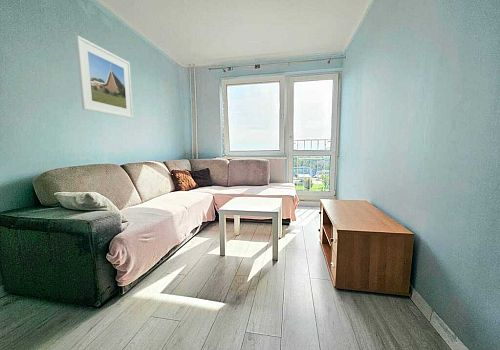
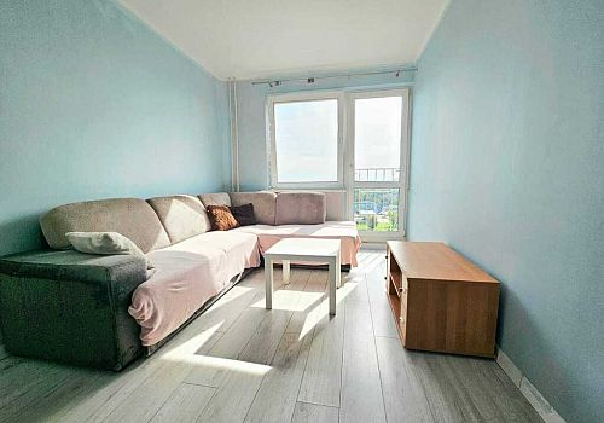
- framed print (108, 83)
